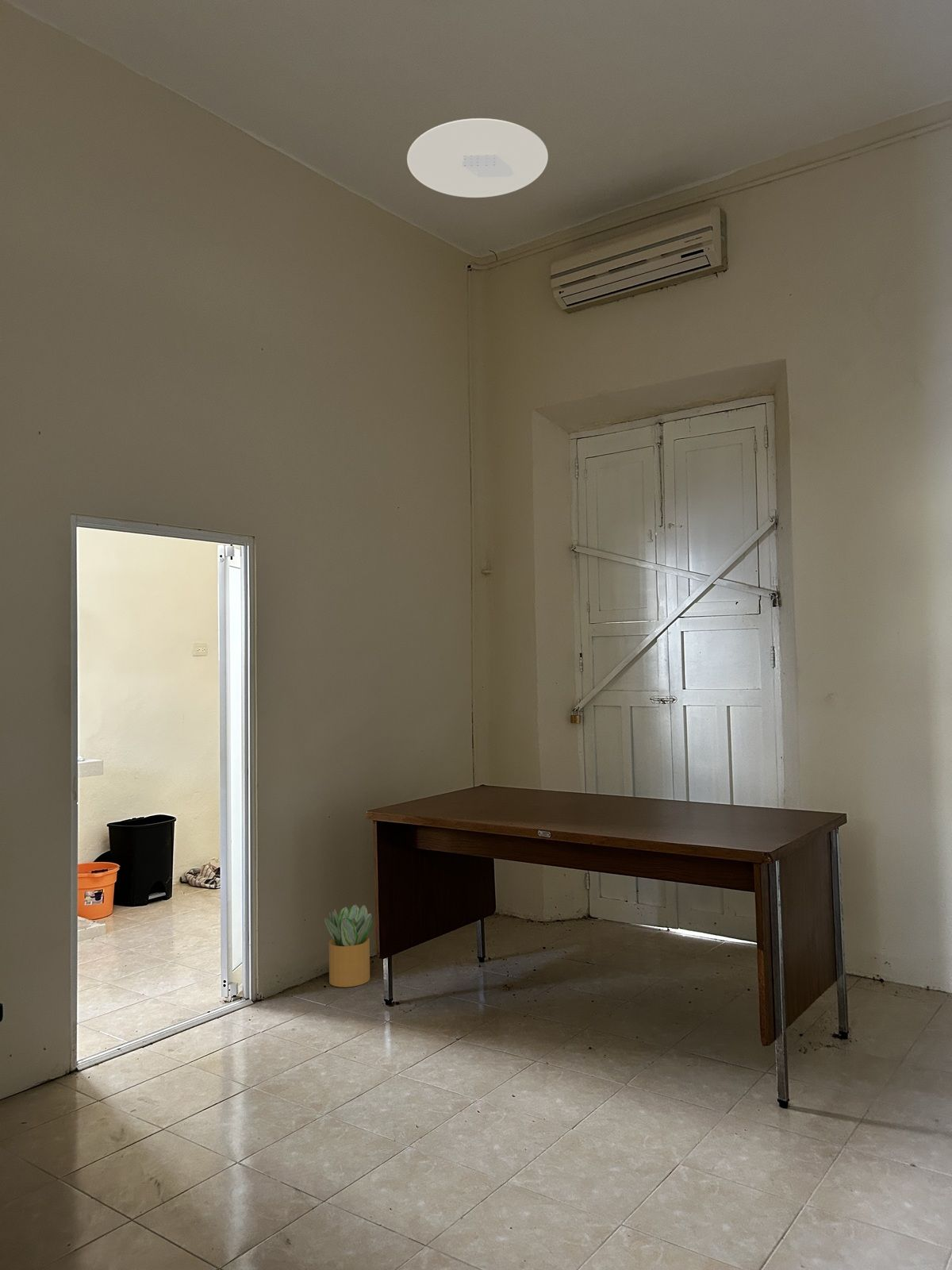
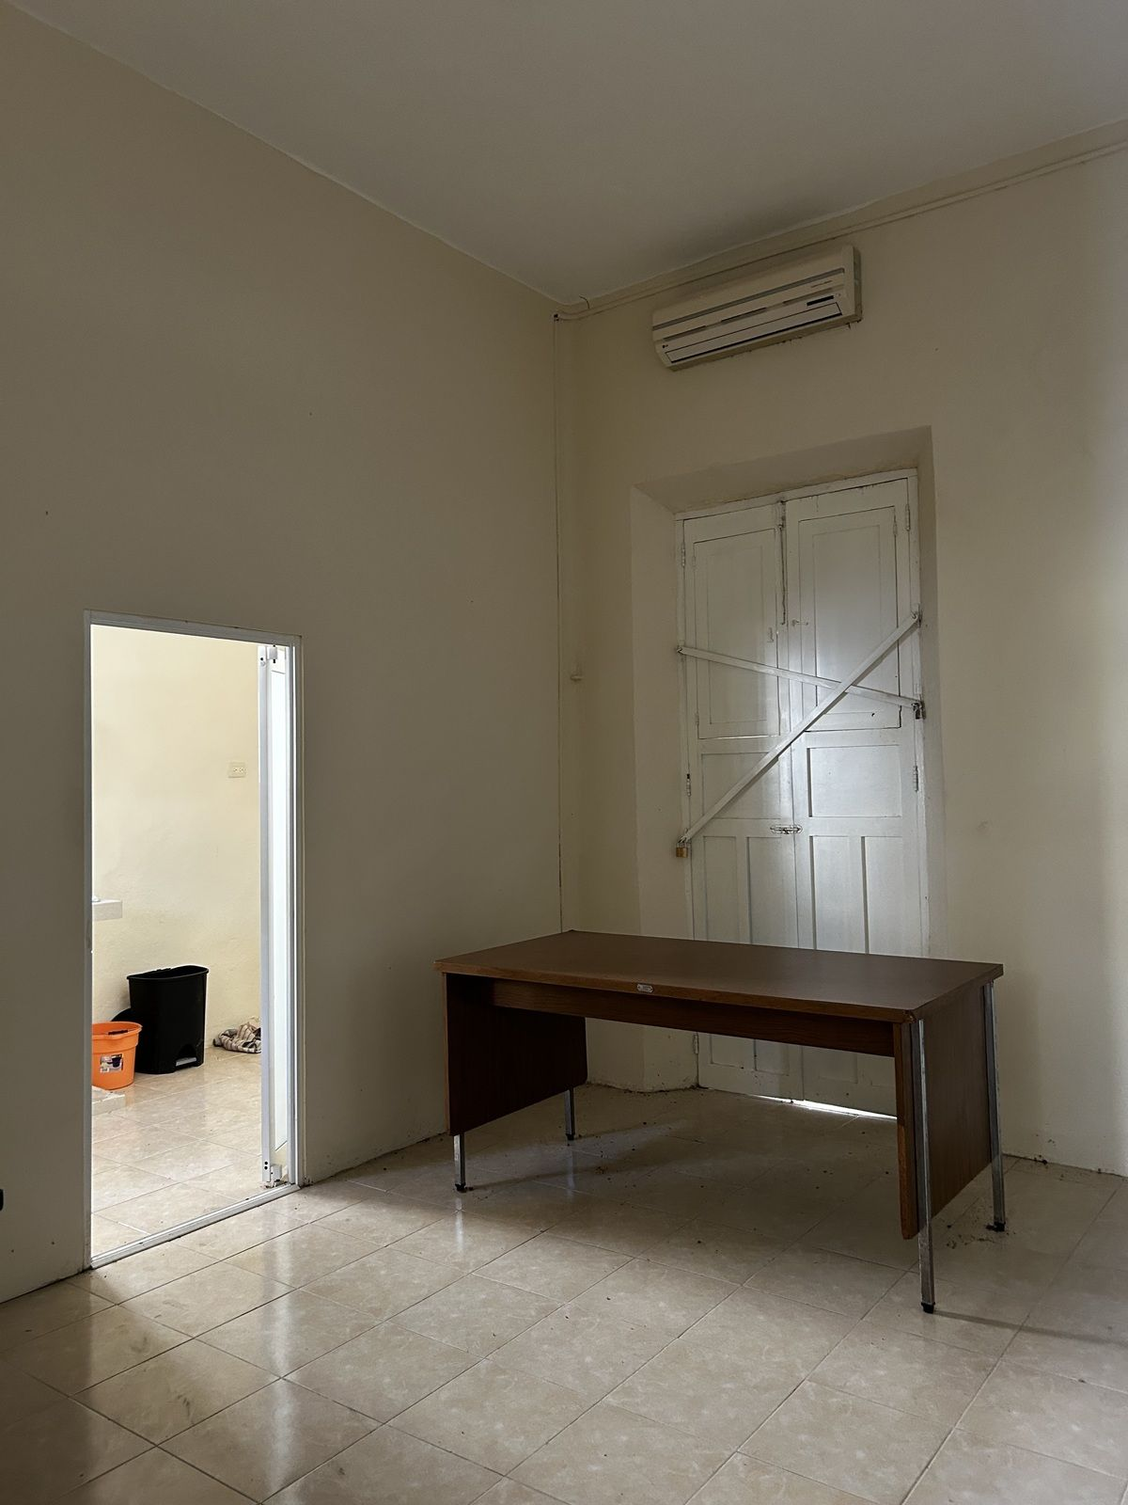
- ceiling light (477, 154)
- potted plant (346, 945)
